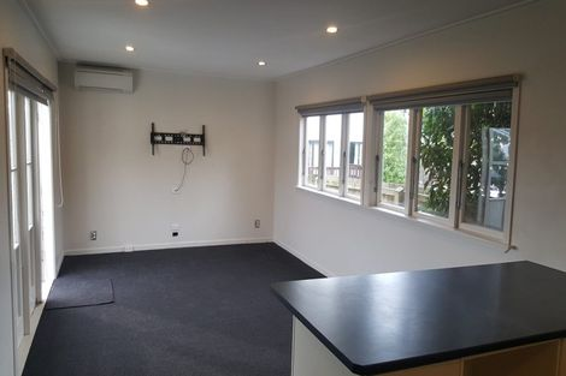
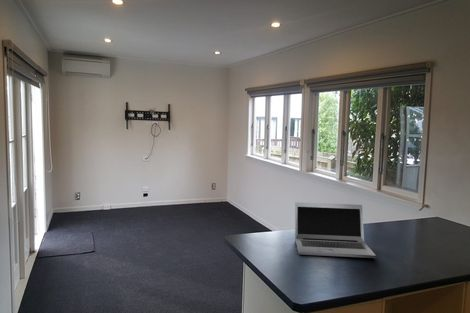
+ laptop (332, 228)
